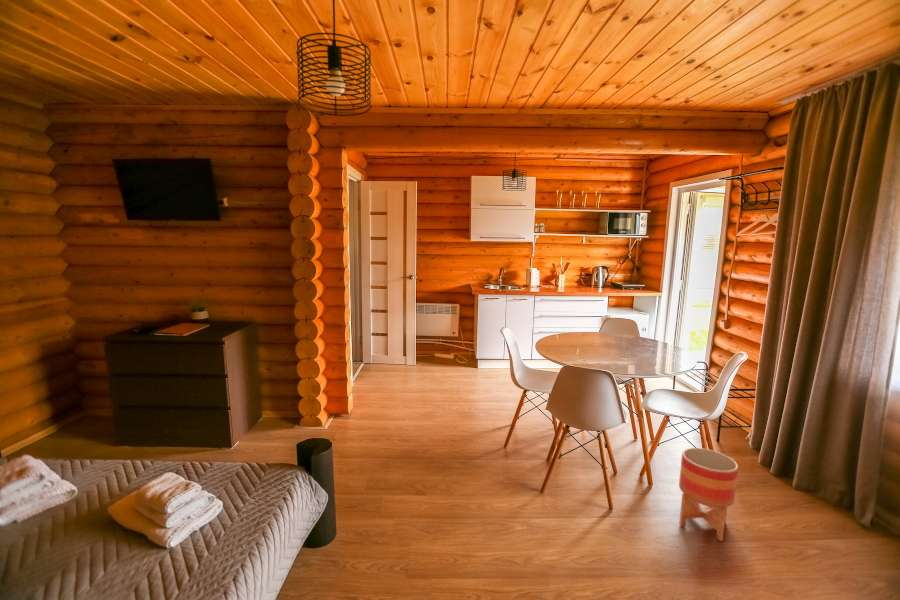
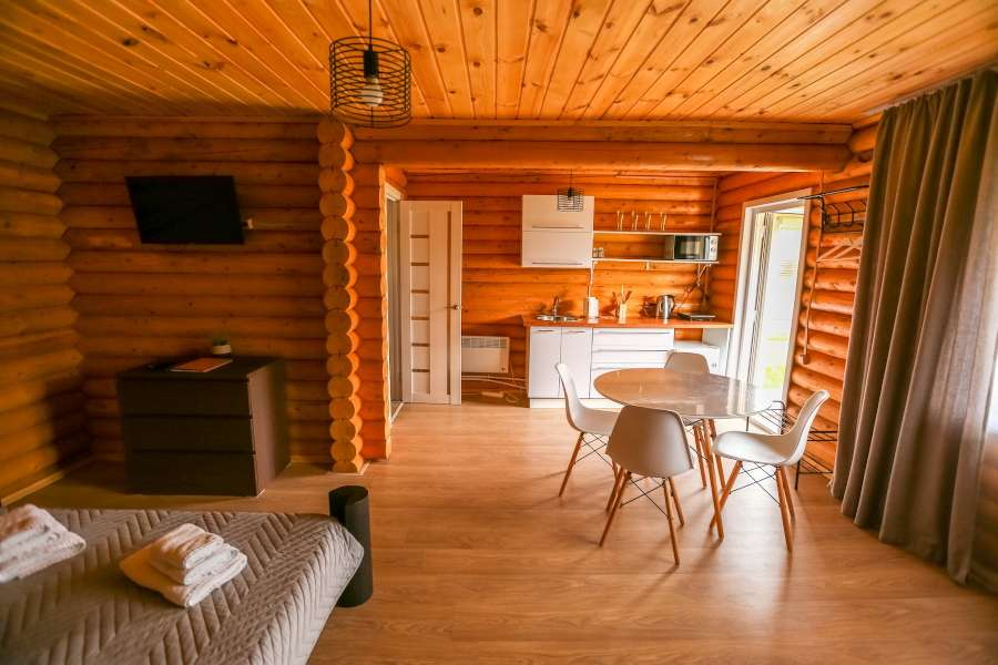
- planter (706, 491)
